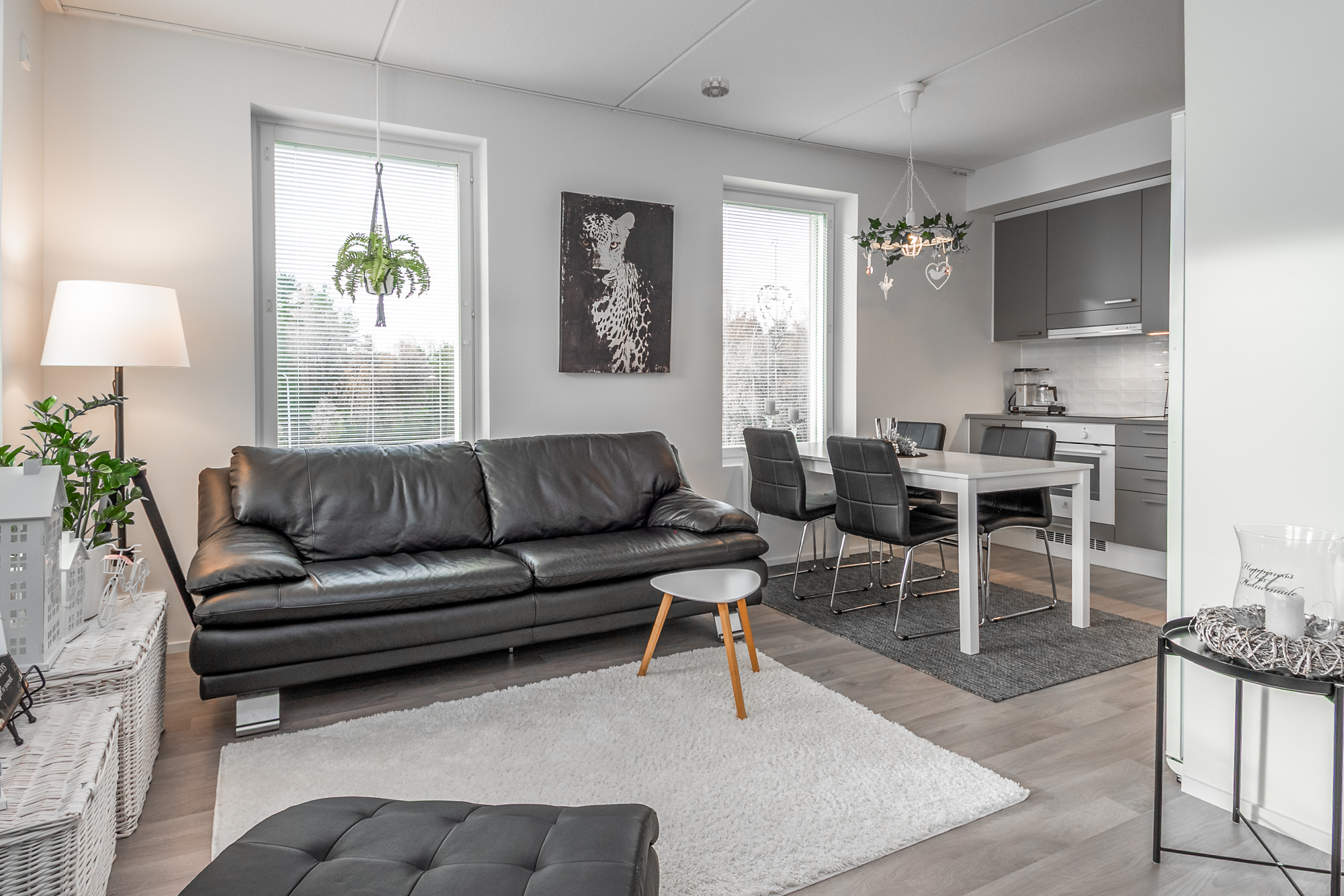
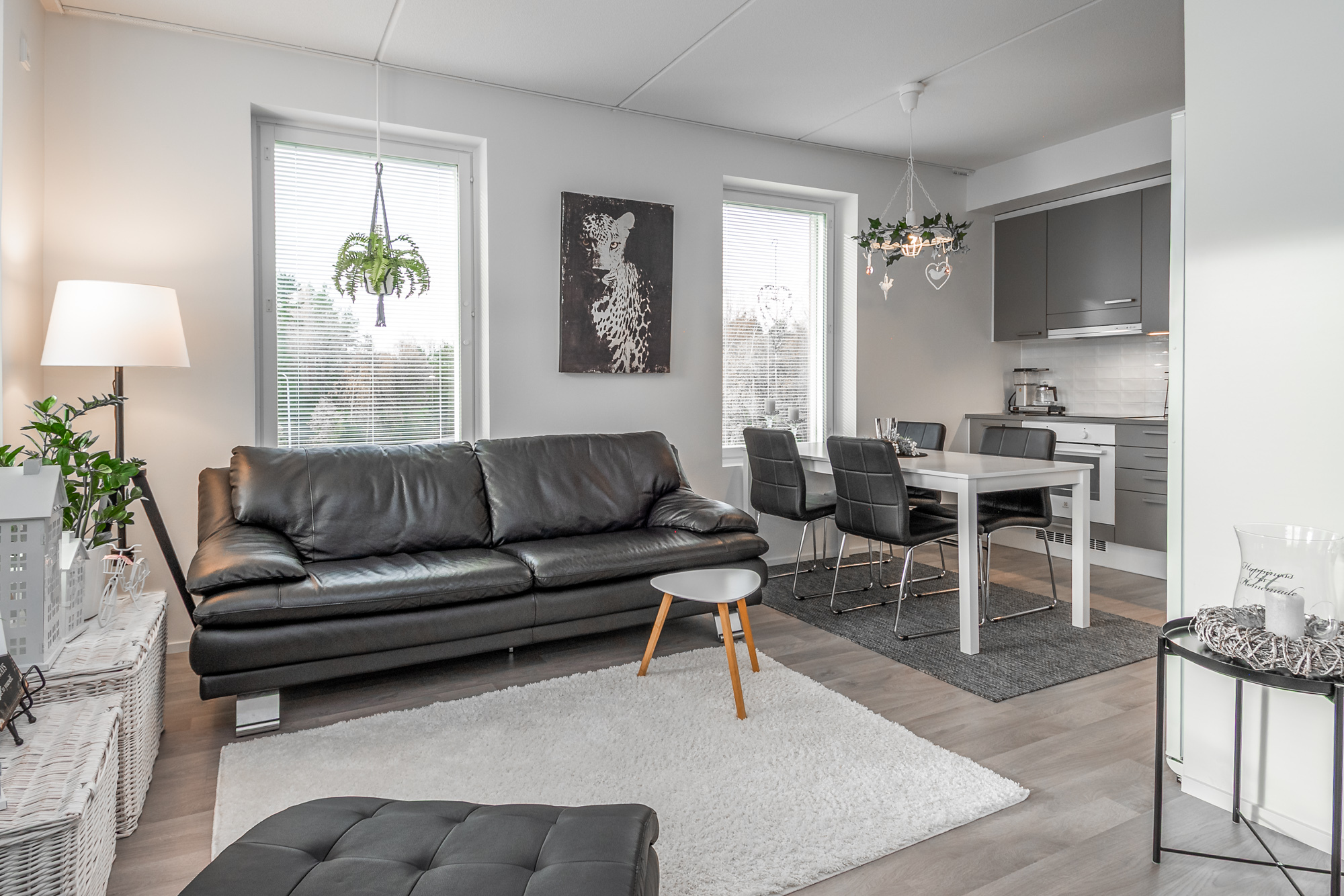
- smoke detector (715, 86)
